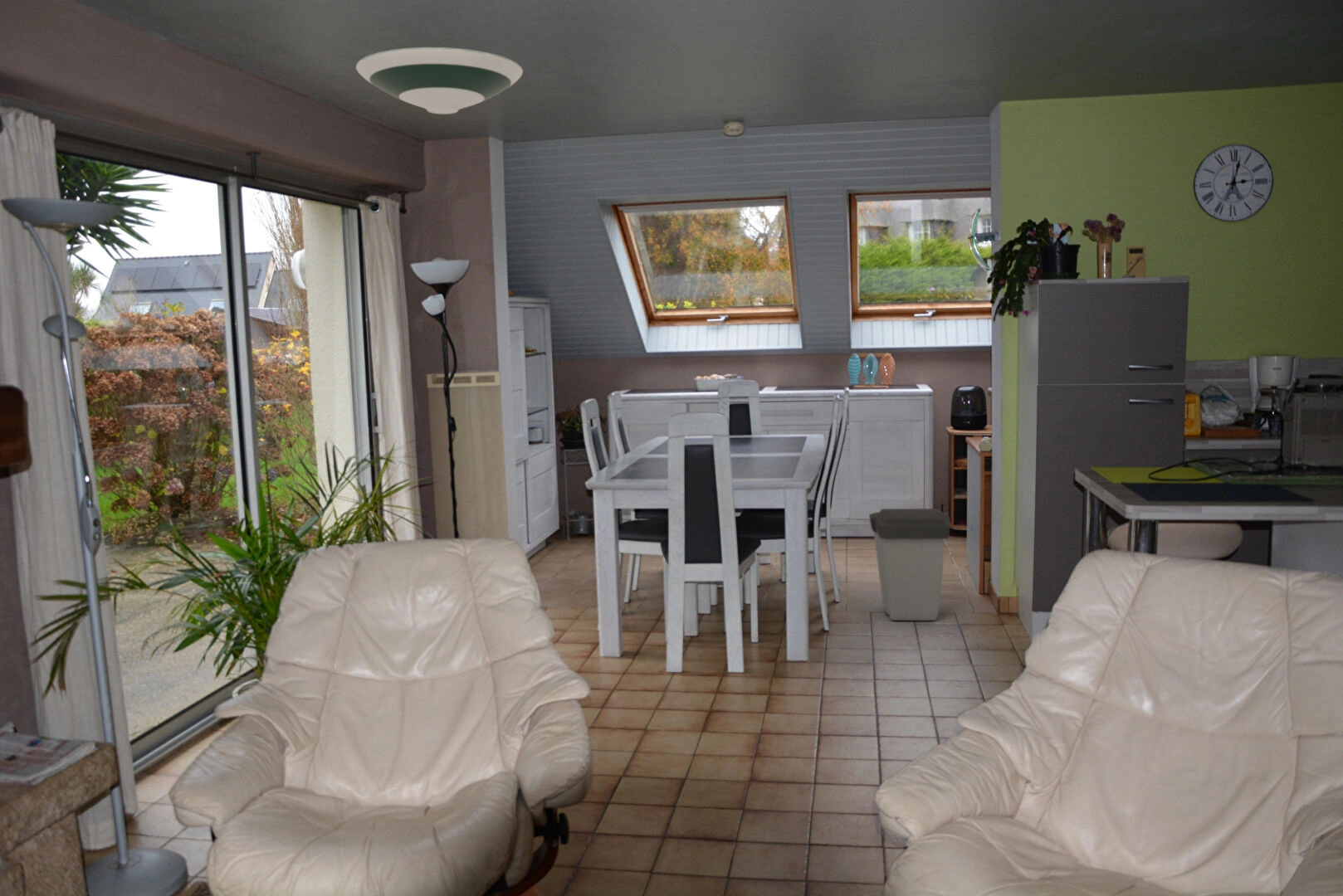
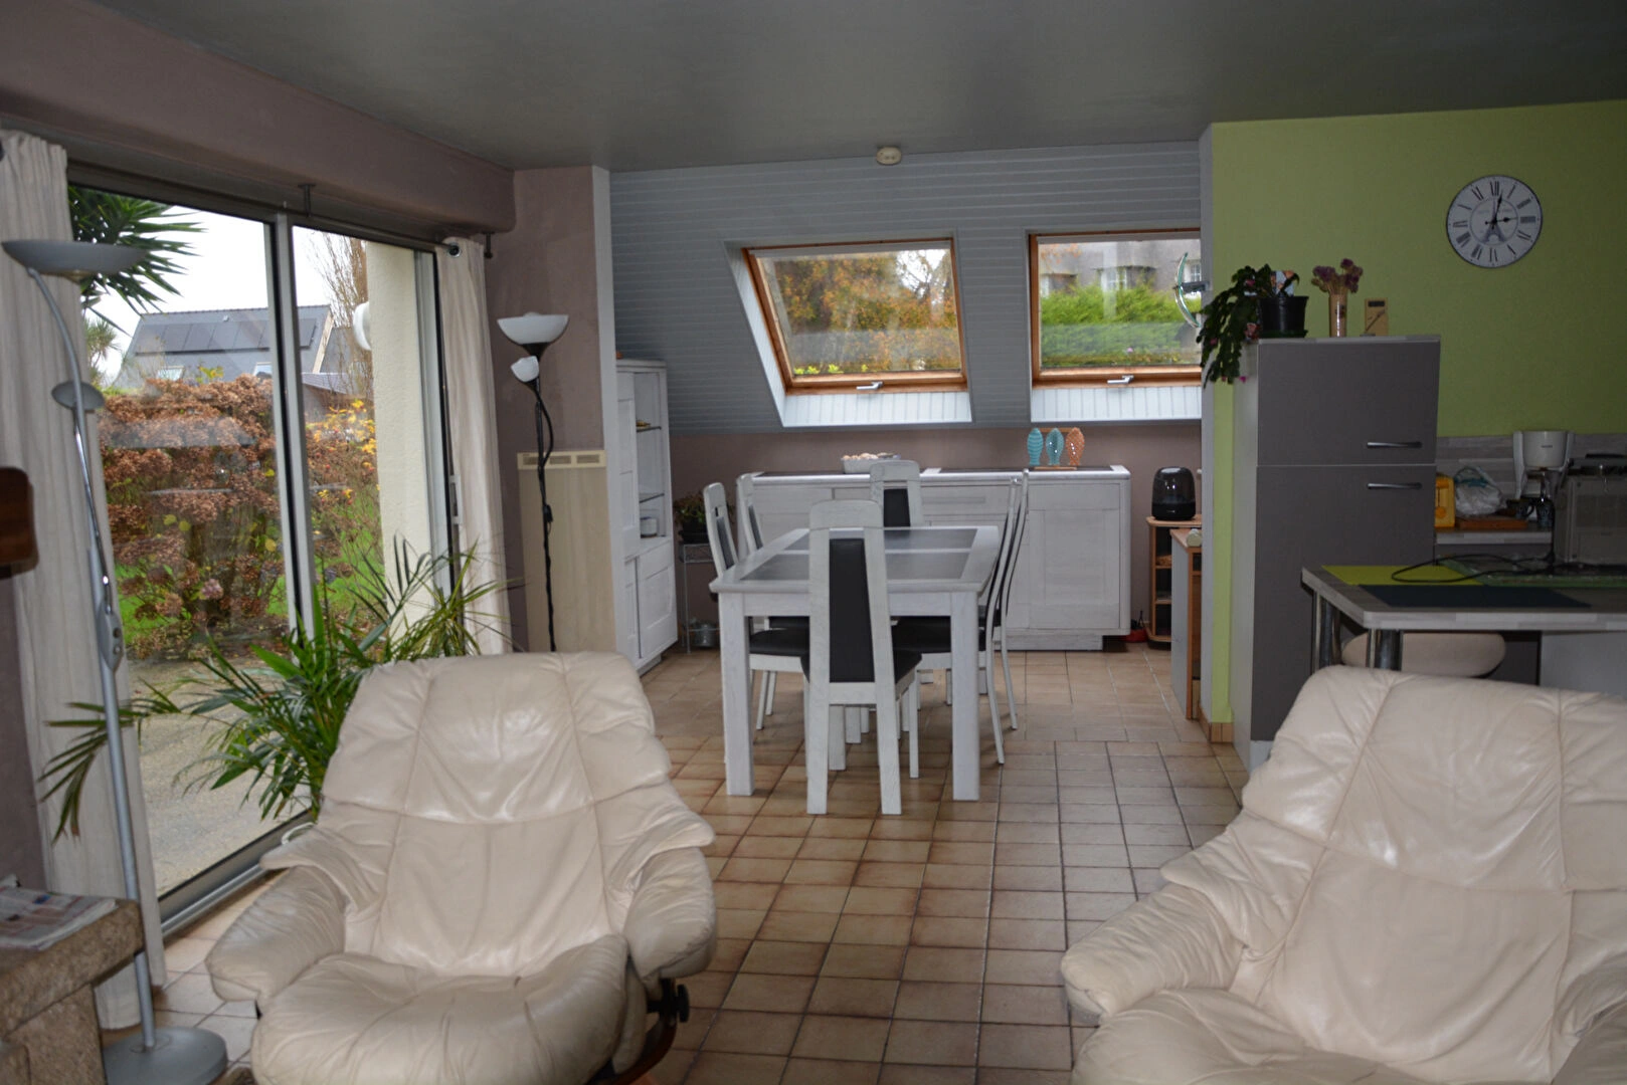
- trash can (909, 562)
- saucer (442, 90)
